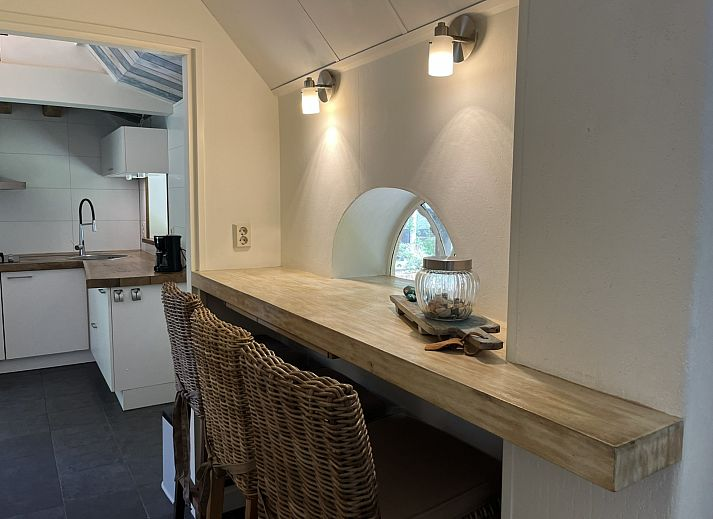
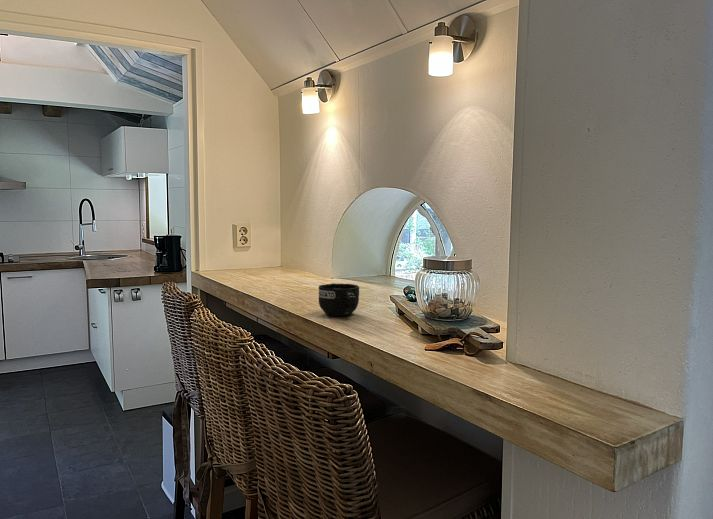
+ mug (340, 300)
